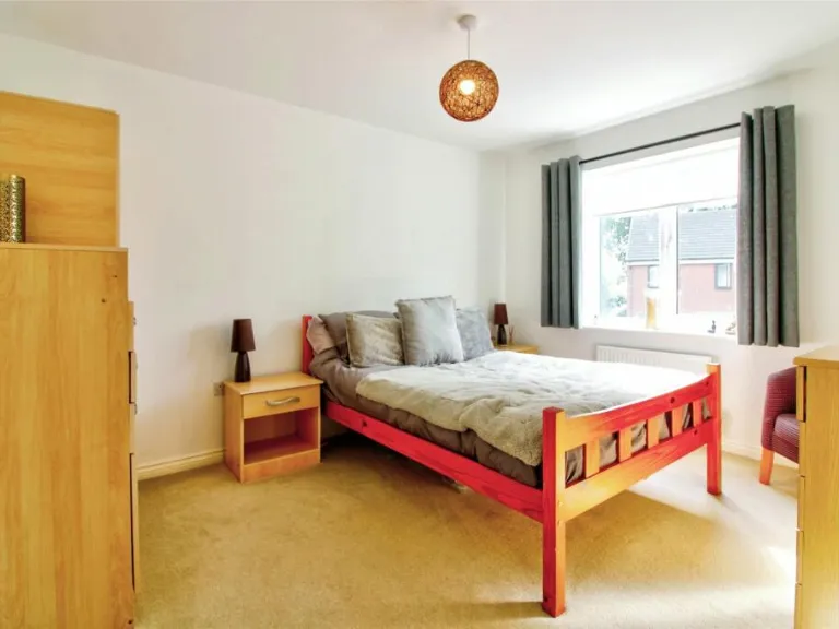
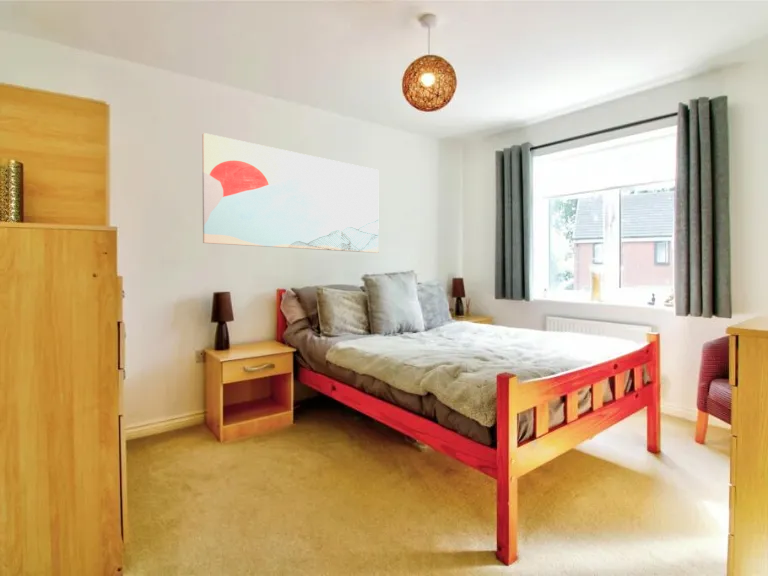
+ wall art (302, 201)
